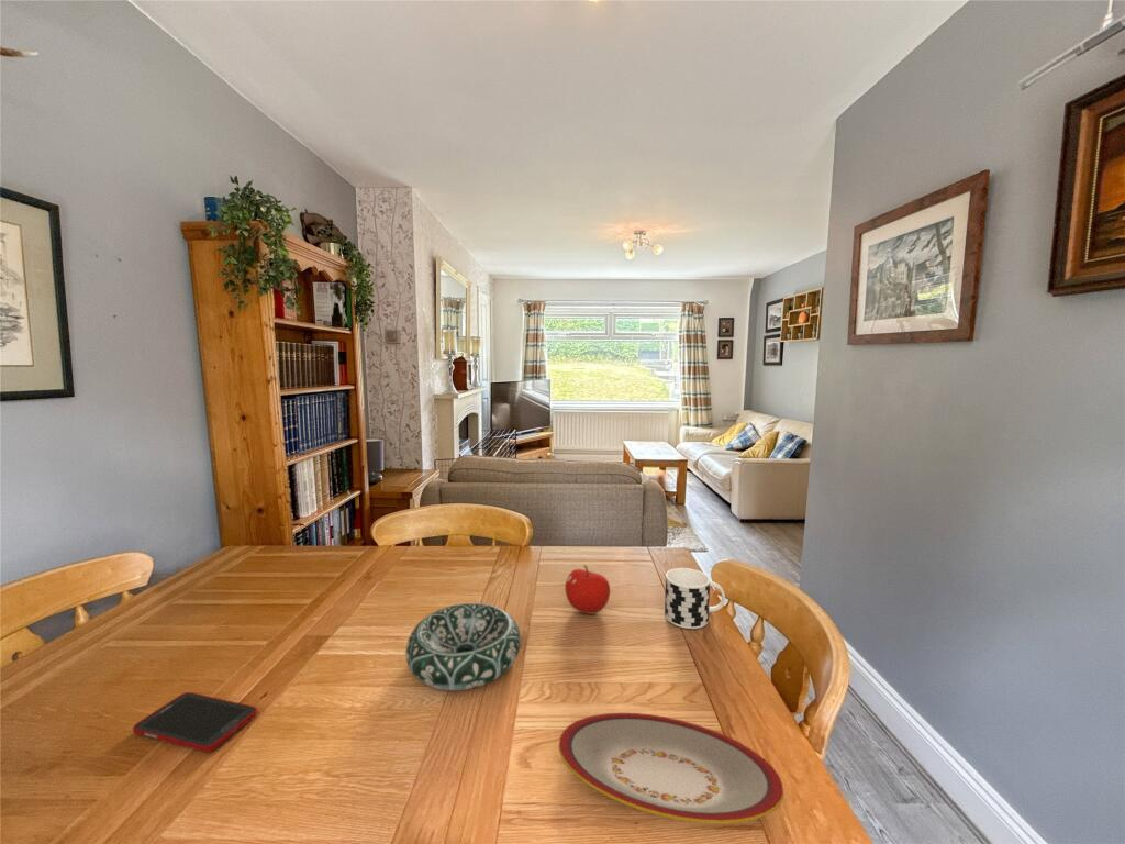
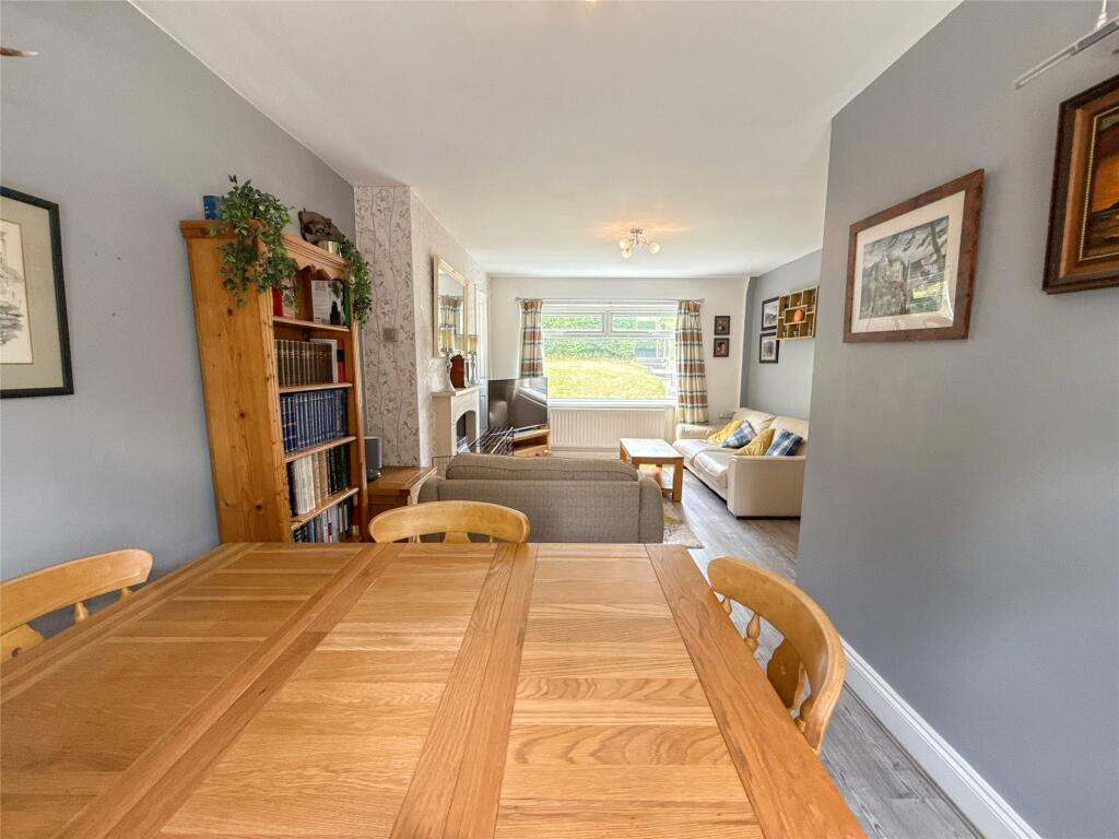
- plate (664, 767)
- fruit (587, 588)
- cell phone (197, 720)
- decorative bowl (465, 643)
- cup (694, 598)
